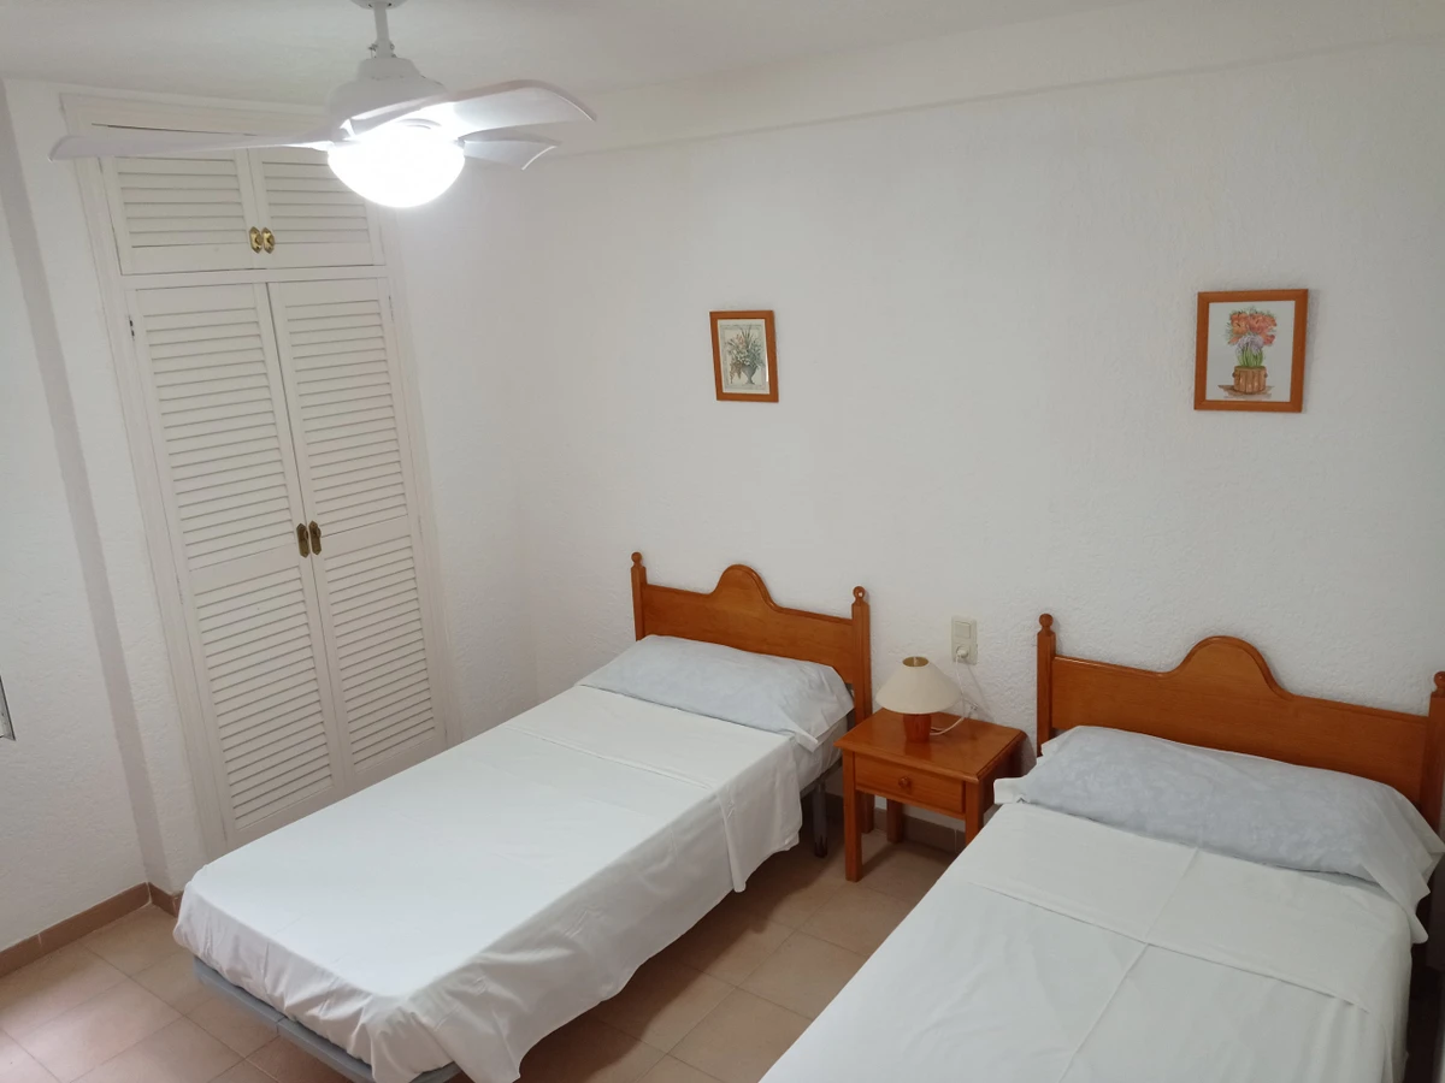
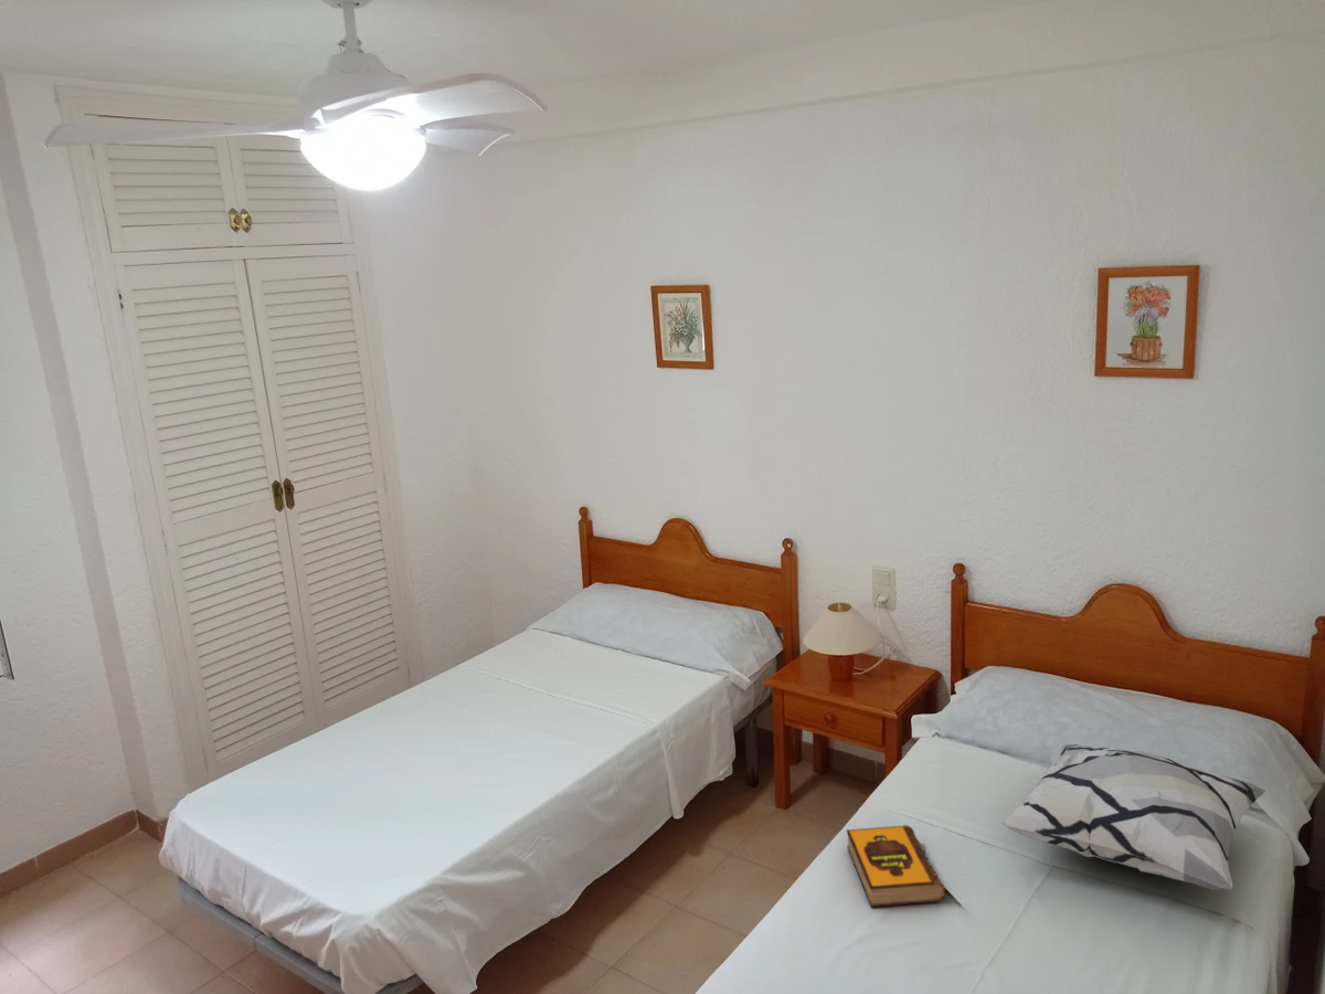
+ hardback book (893, 864)
+ decorative pillow (1134, 806)
